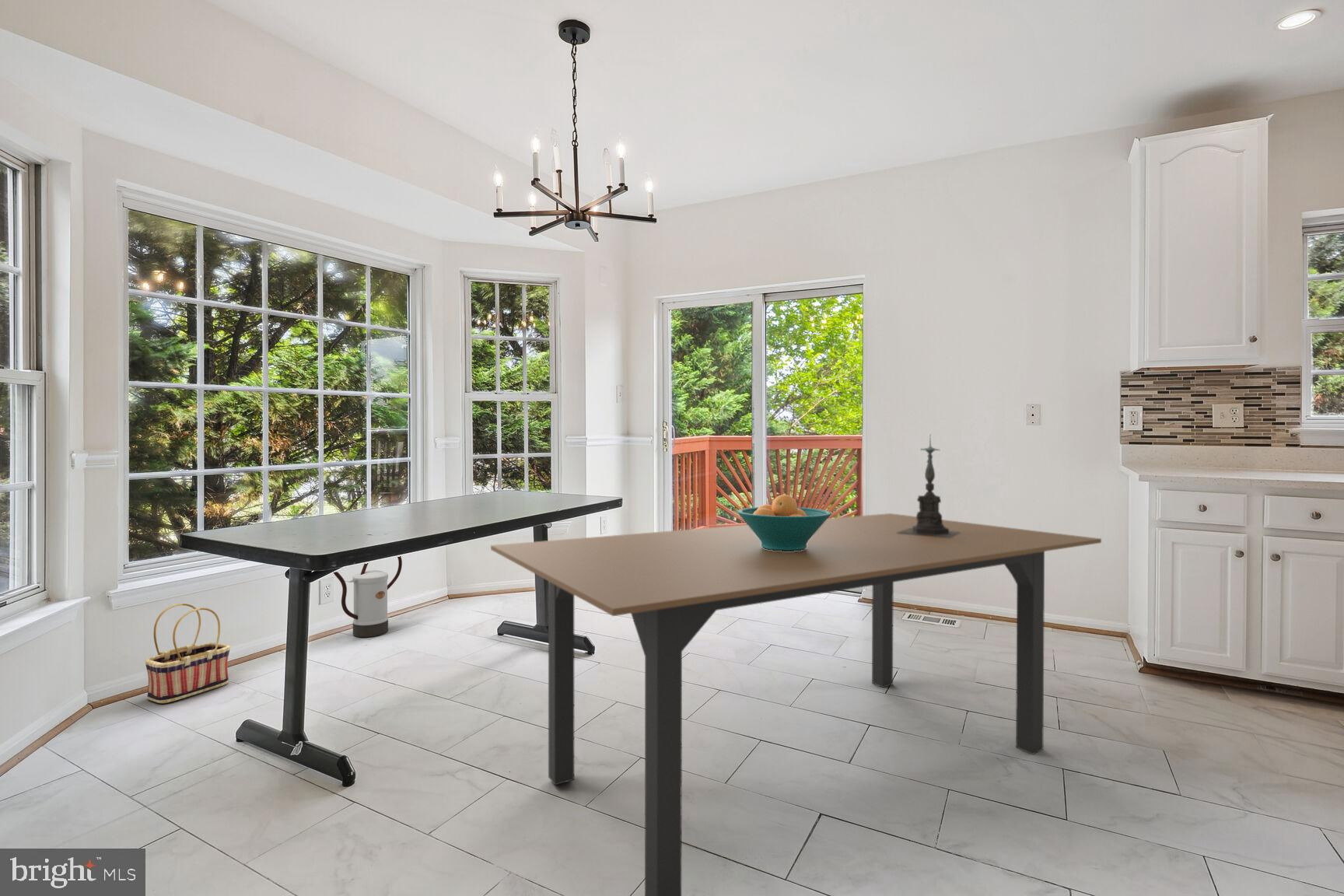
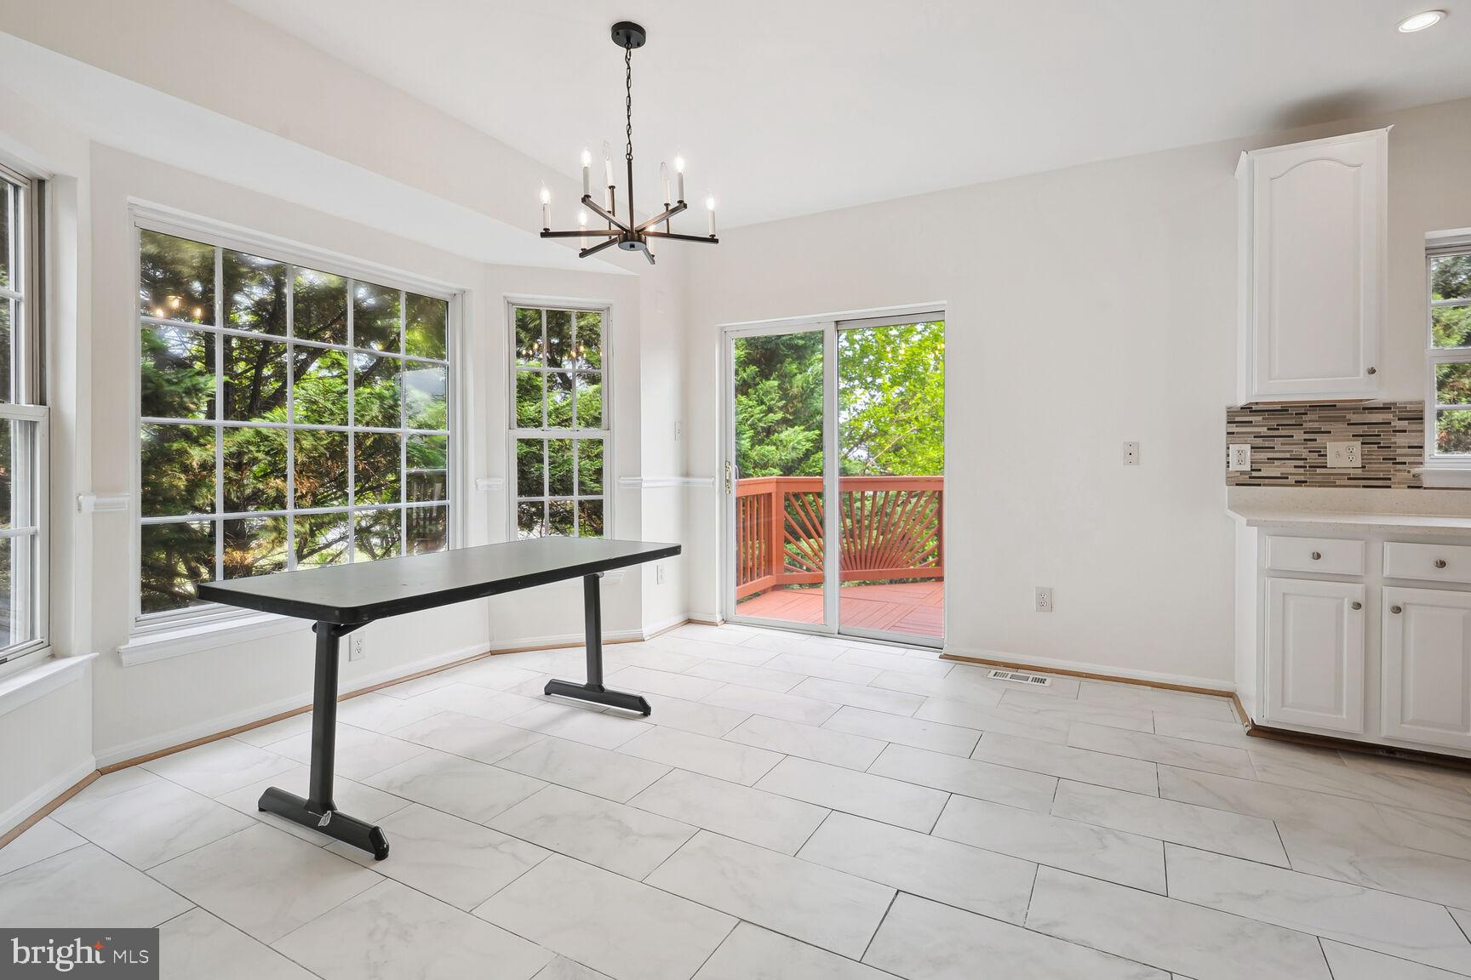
- dining table (800, 597)
- fruit bowl (783, 520)
- candle holder (929, 483)
- watering can (369, 590)
- basket (188, 648)
